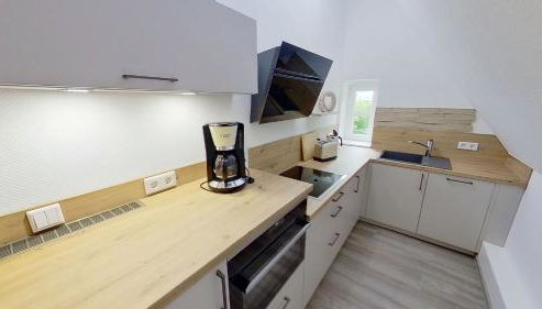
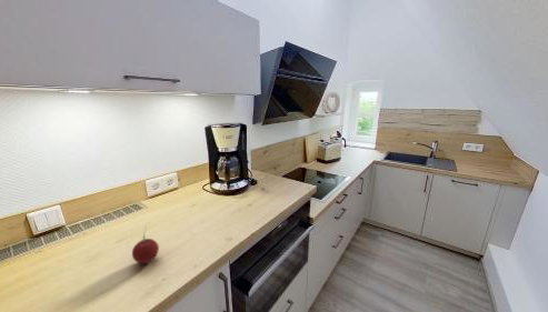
+ fruit (143, 245)
